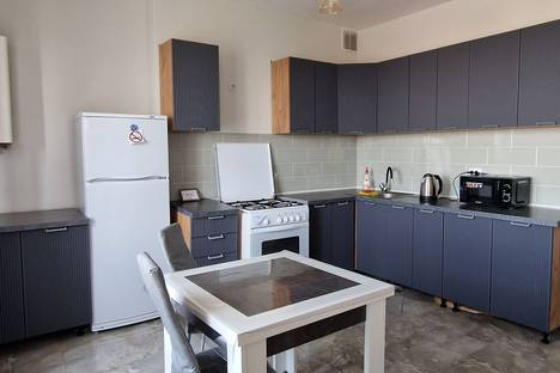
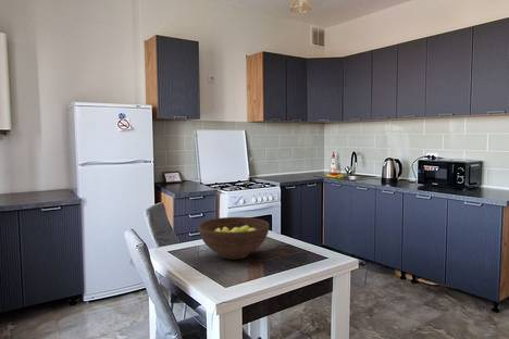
+ fruit bowl (234, 239)
